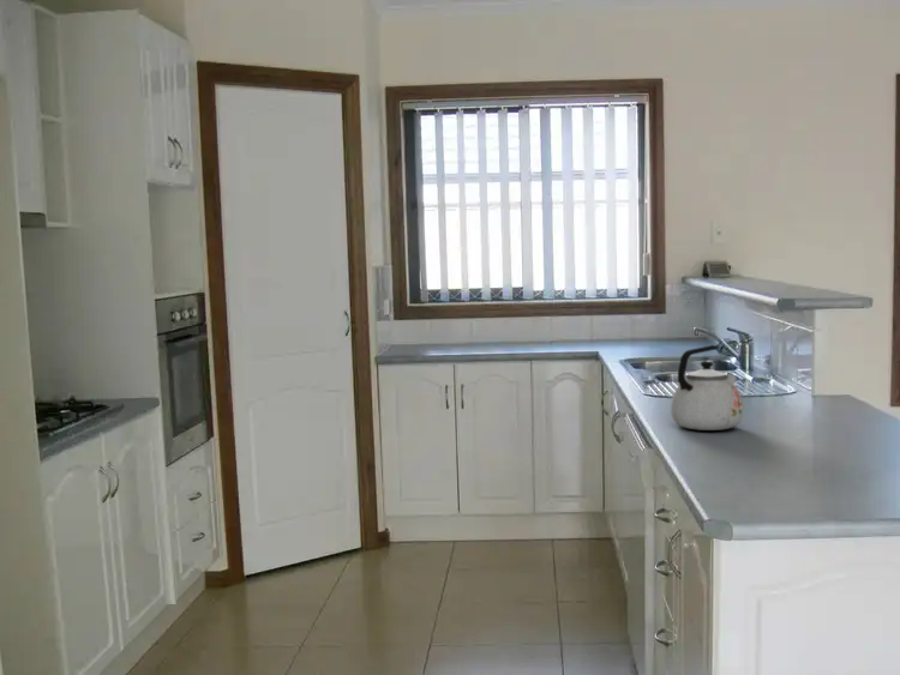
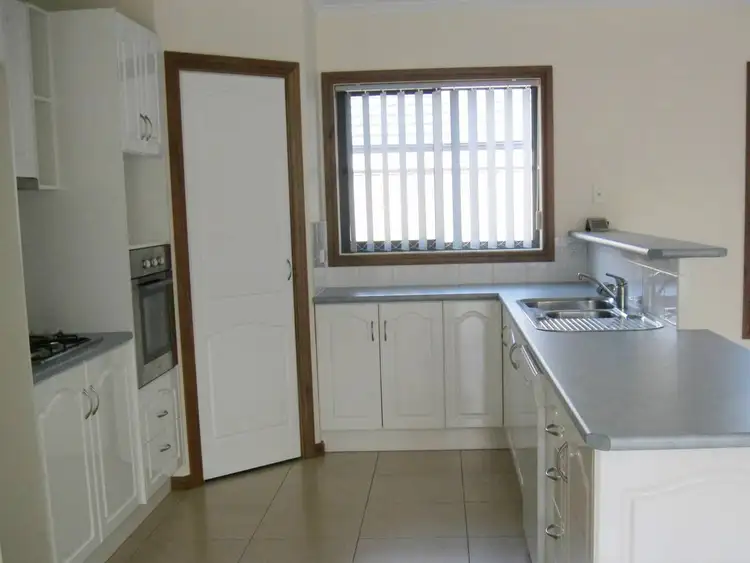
- kettle (707, 386)
